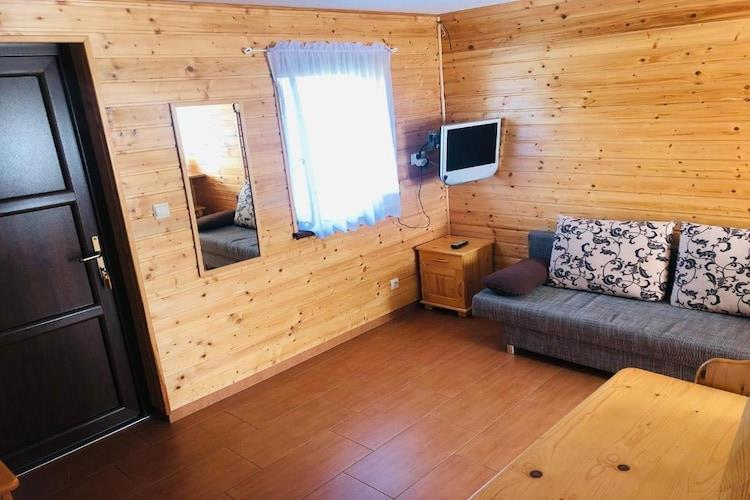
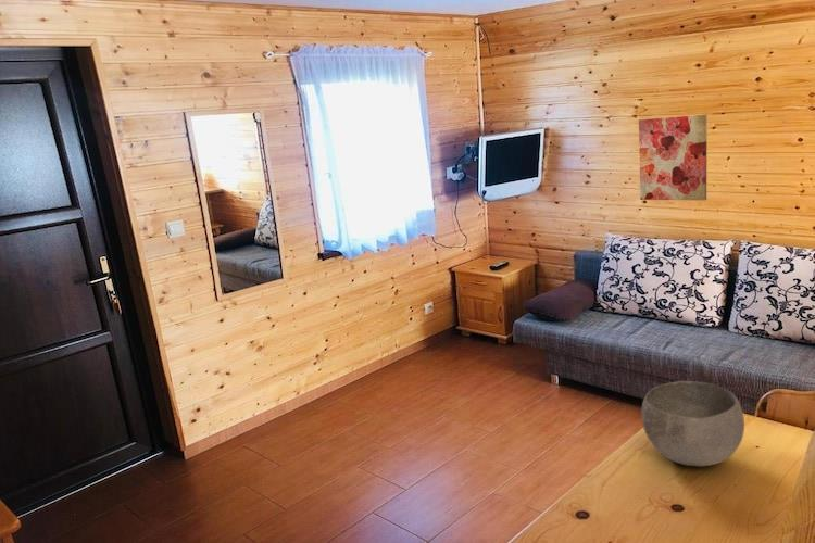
+ wall art (672, 159)
+ bowl (691, 427)
